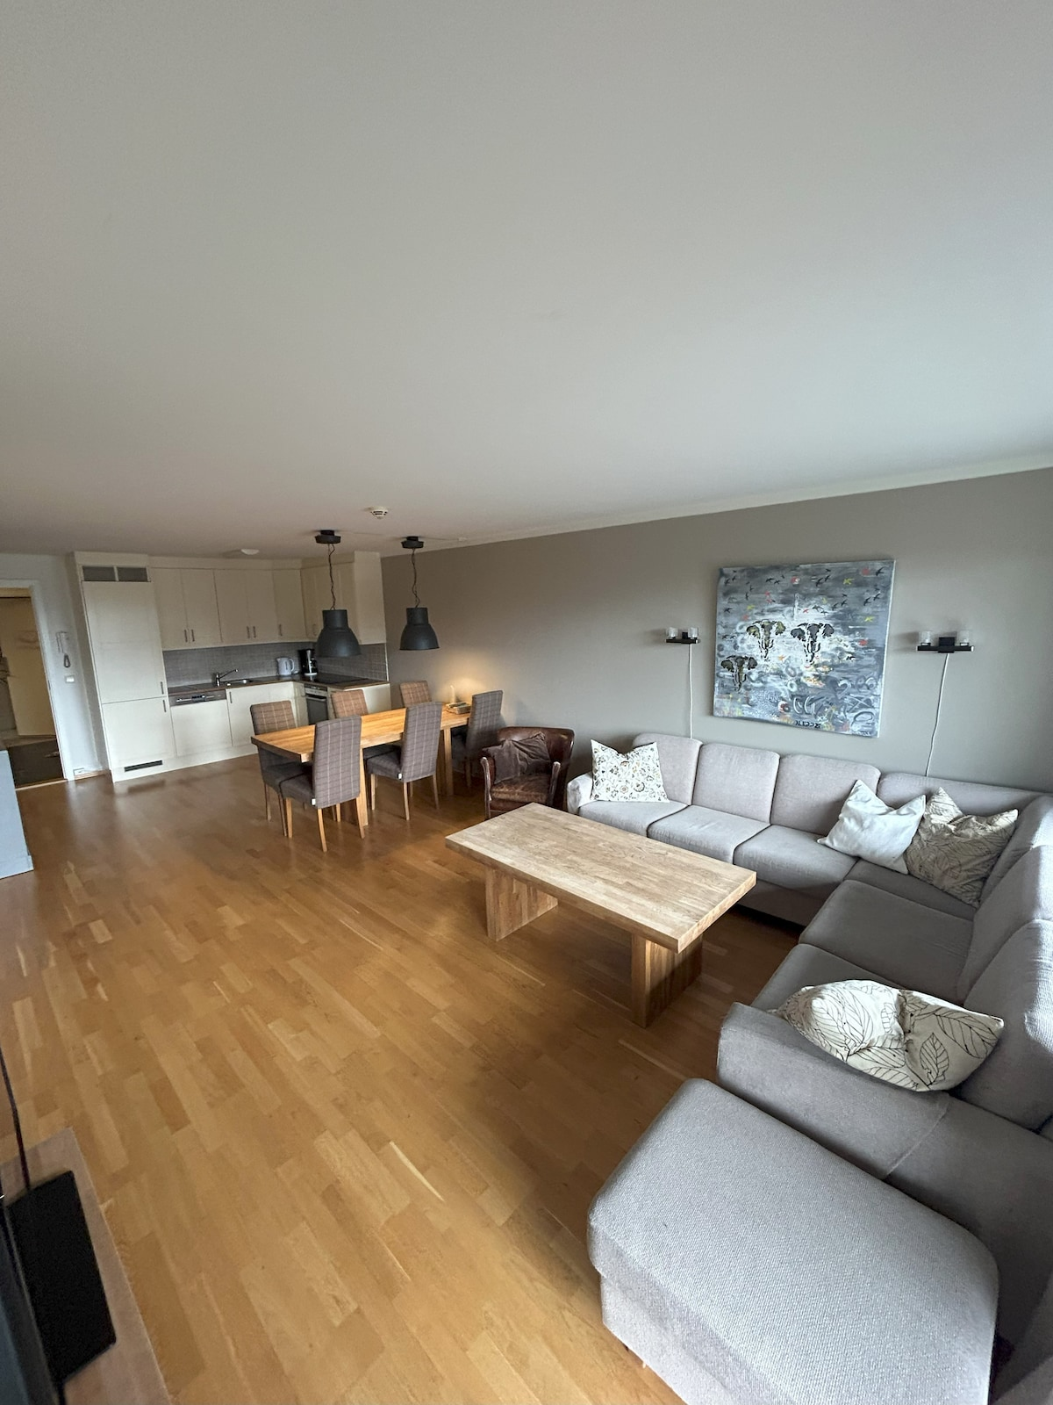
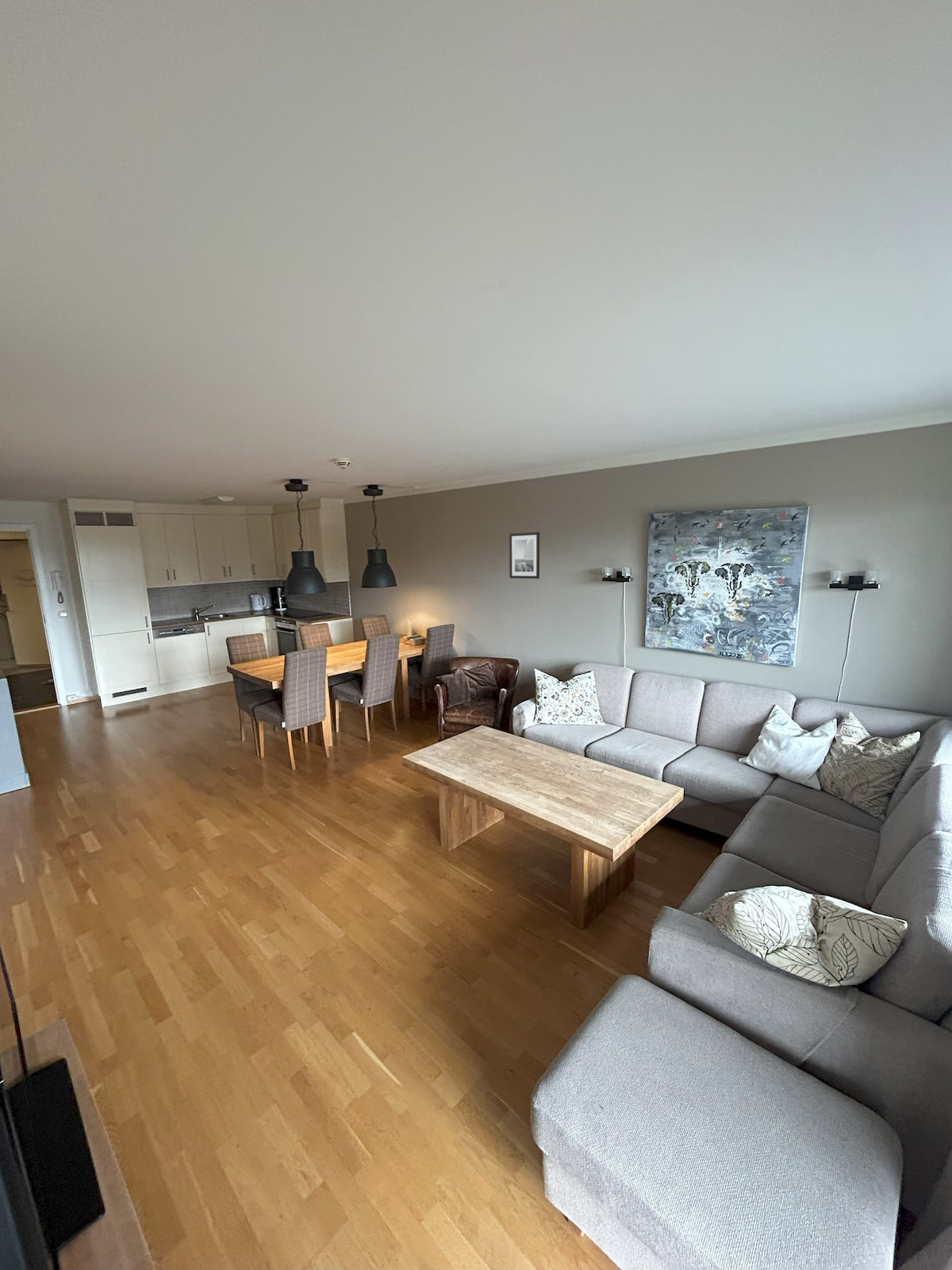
+ wall art (524, 556)
